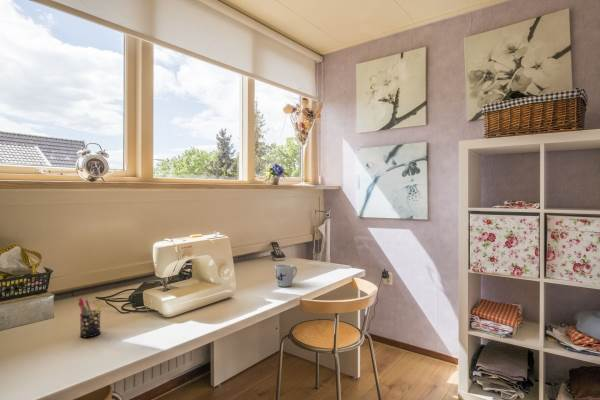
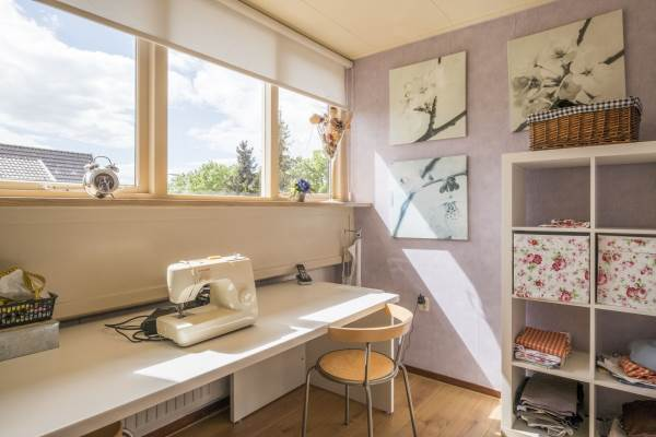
- pen holder (88, 316)
- mug (287, 274)
